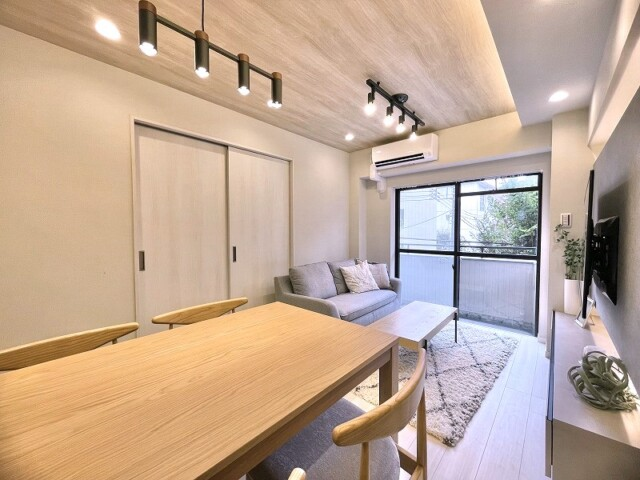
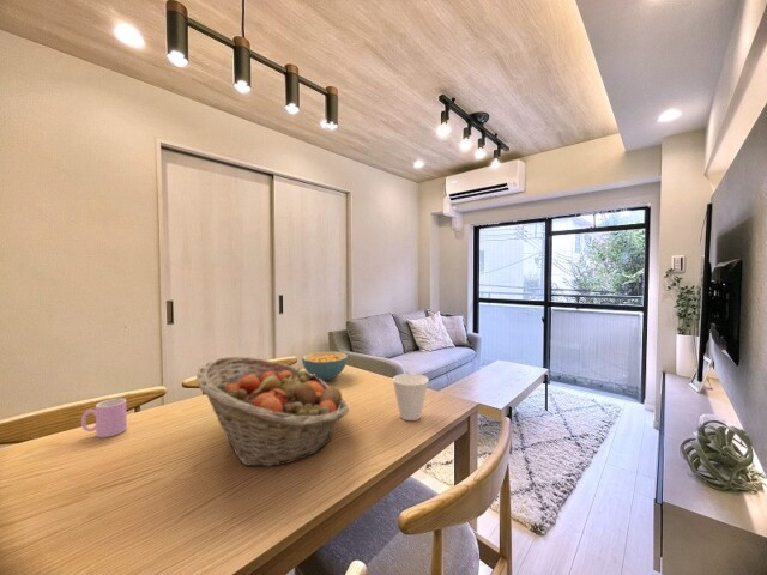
+ cup (410, 397)
+ cereal bowl (325, 367)
+ cup (104, 418)
+ fruit basket (276, 398)
